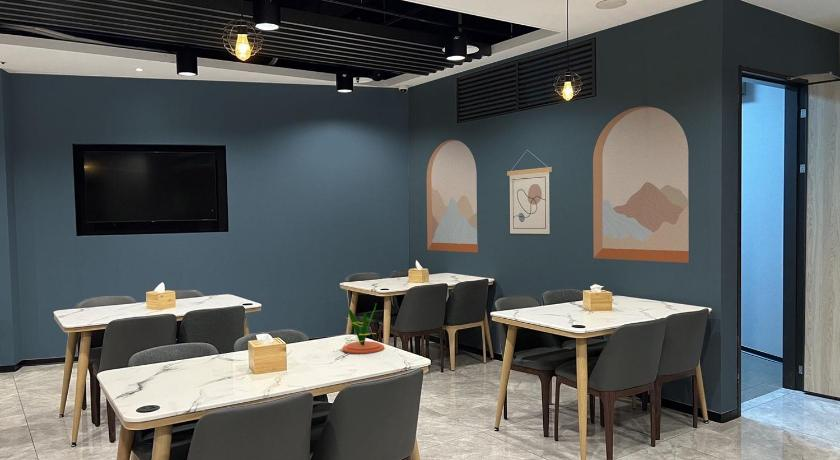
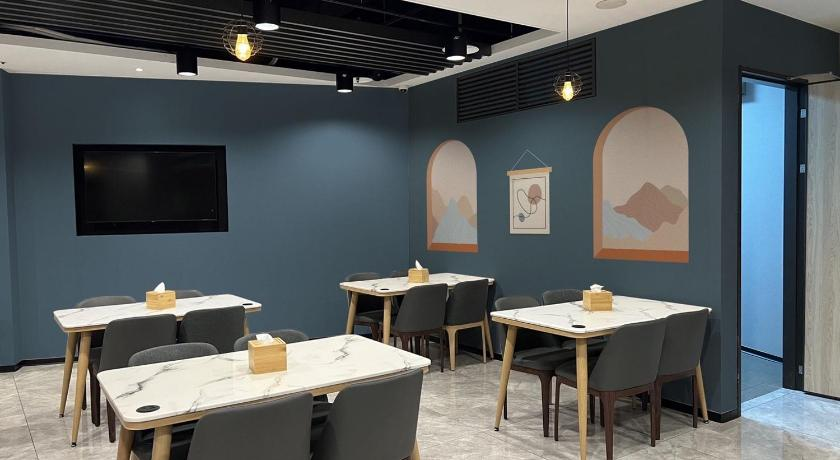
- plant (362, 325)
